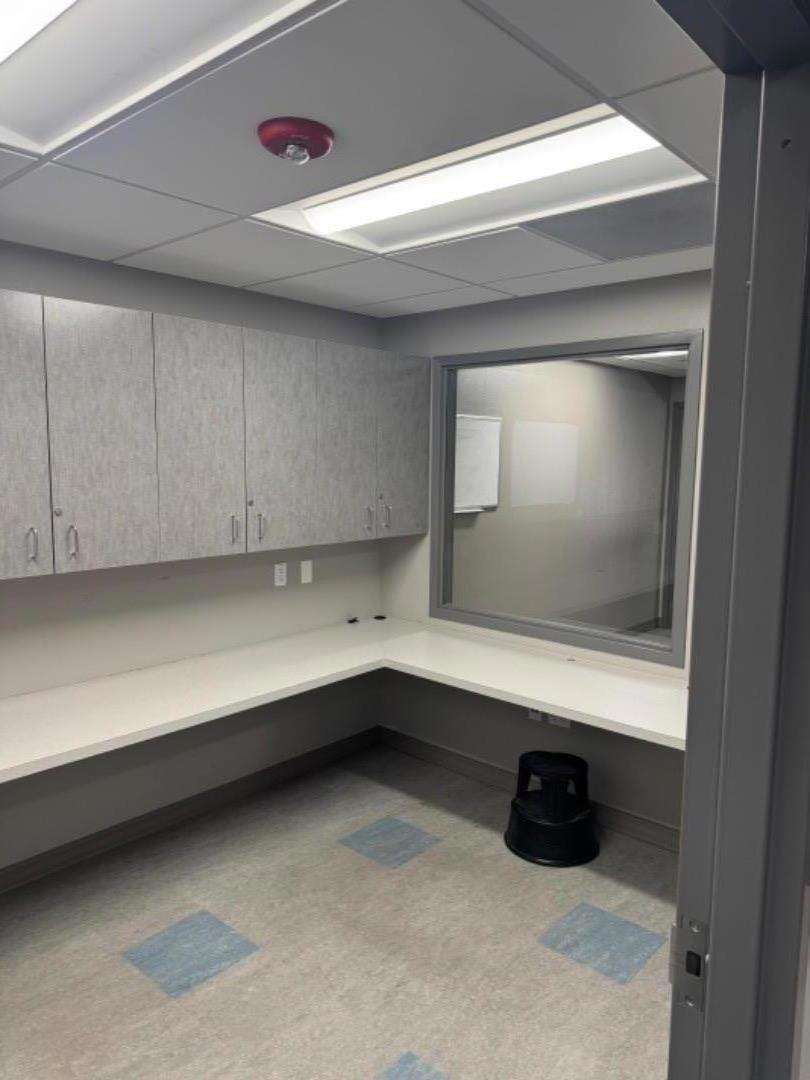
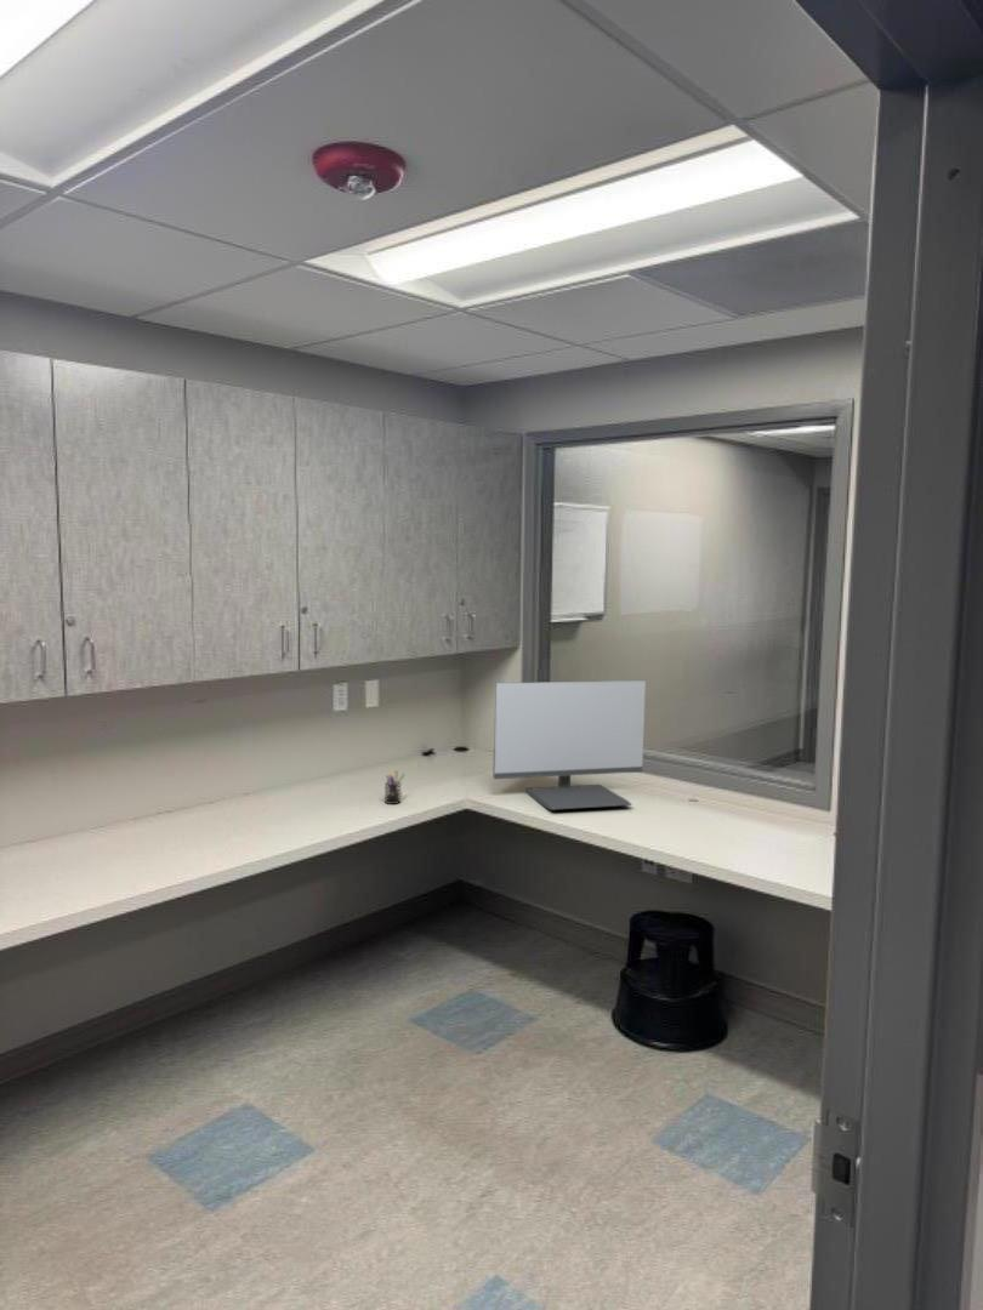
+ computer monitor (578, 742)
+ pen holder (394, 785)
